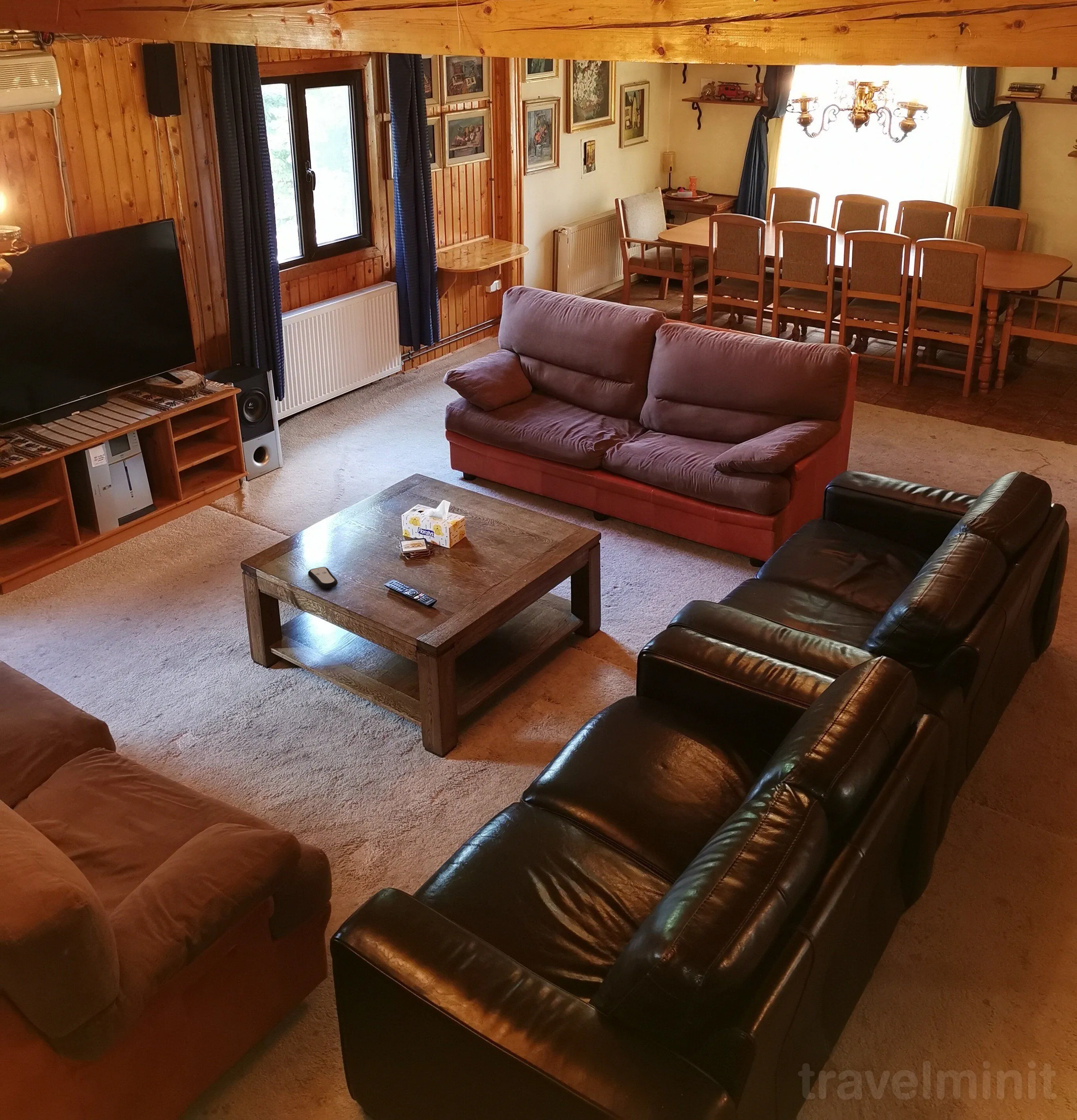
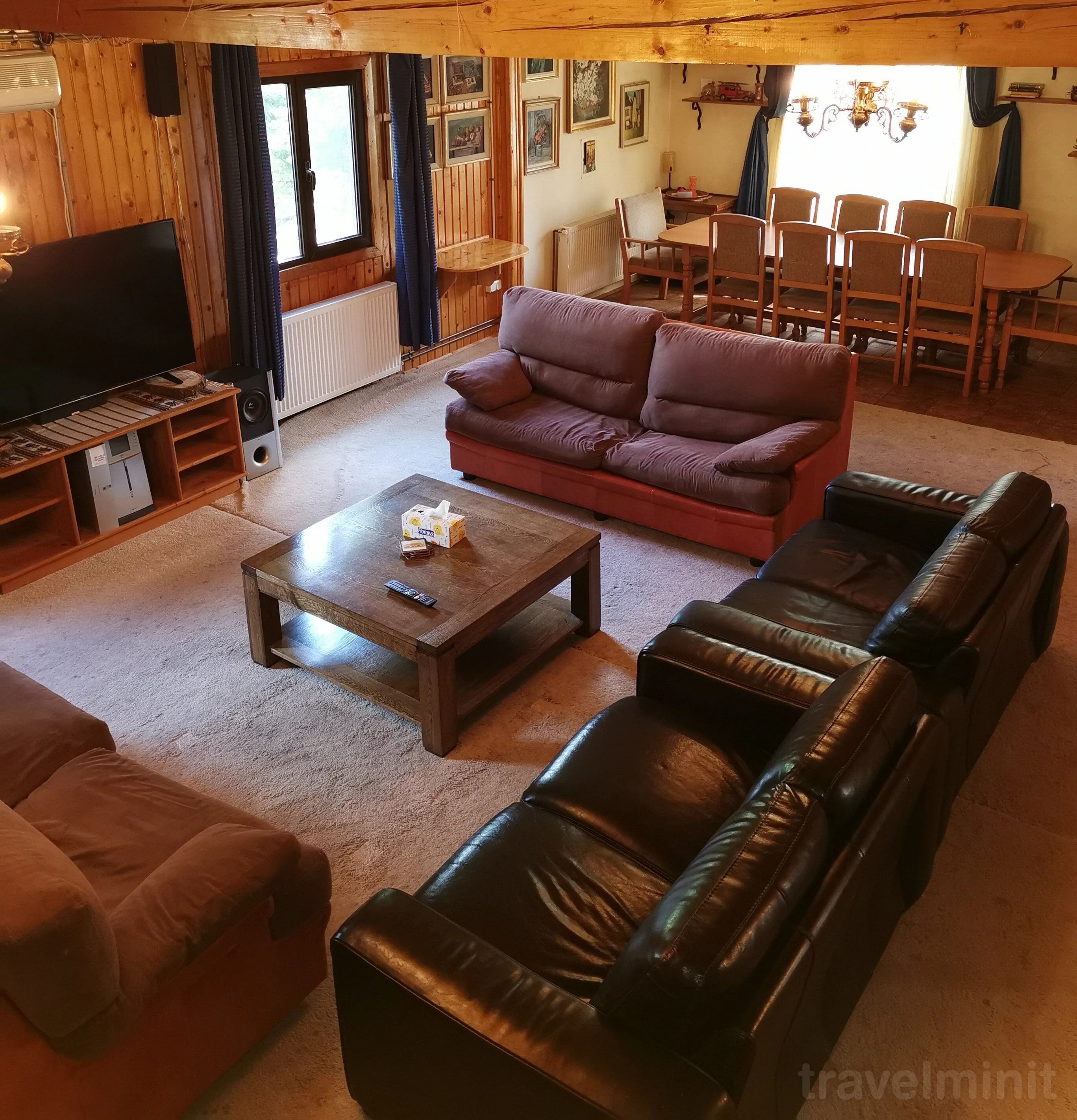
- remote control (323, 577)
